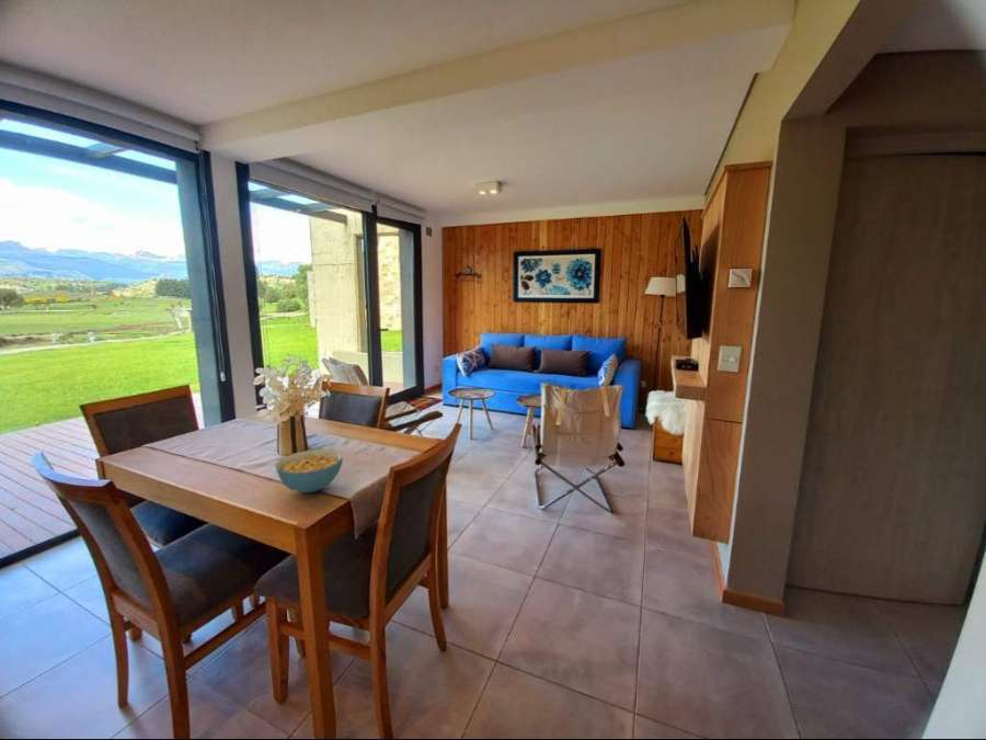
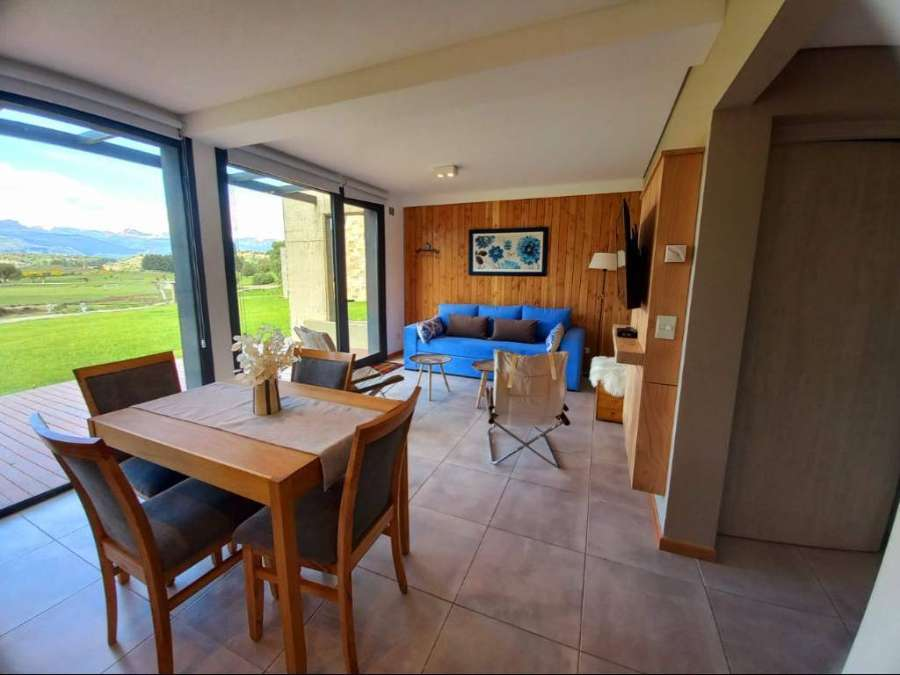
- cereal bowl (310, 474)
